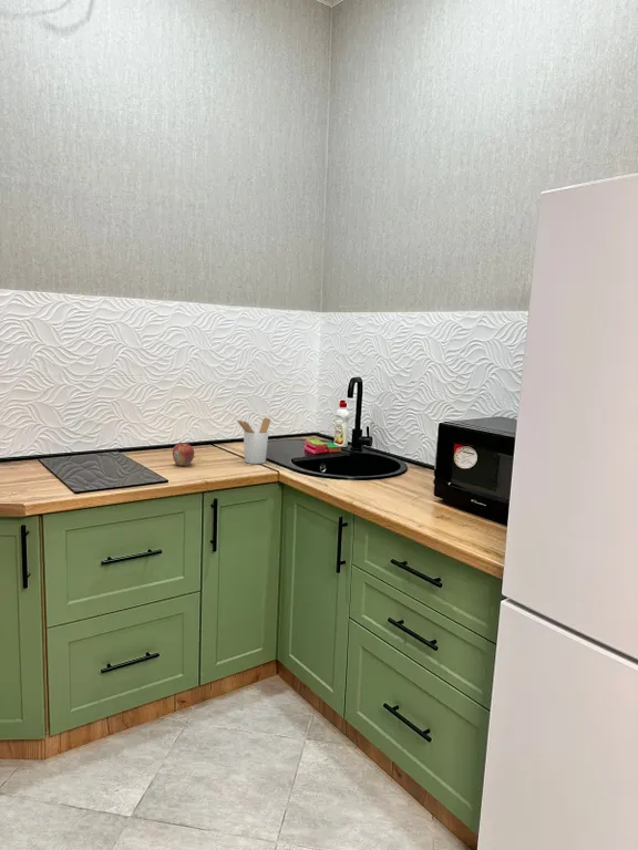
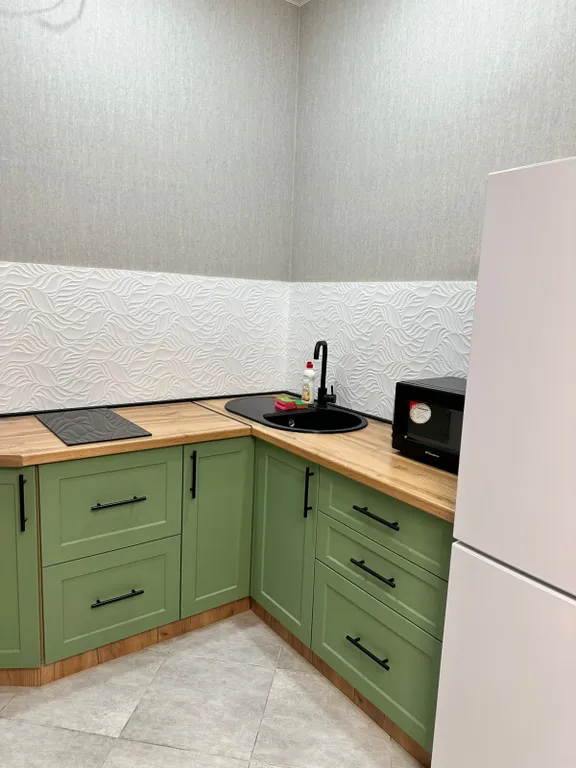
- utensil holder (251, 439)
- fruit (183, 453)
